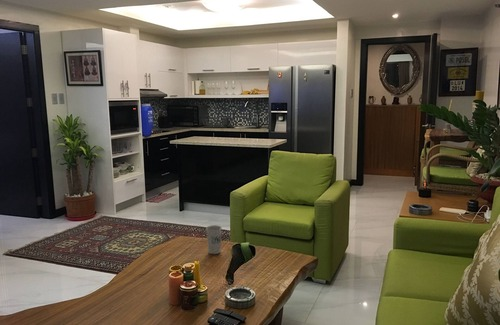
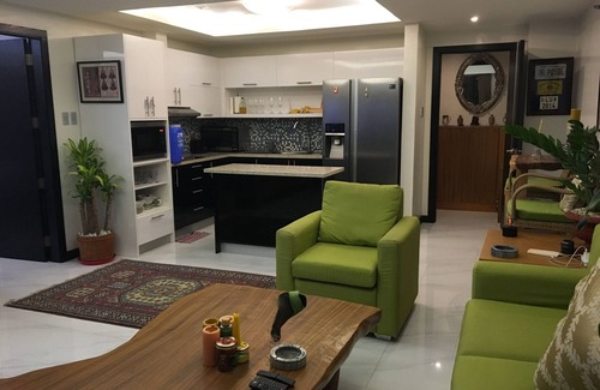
- cup (214, 239)
